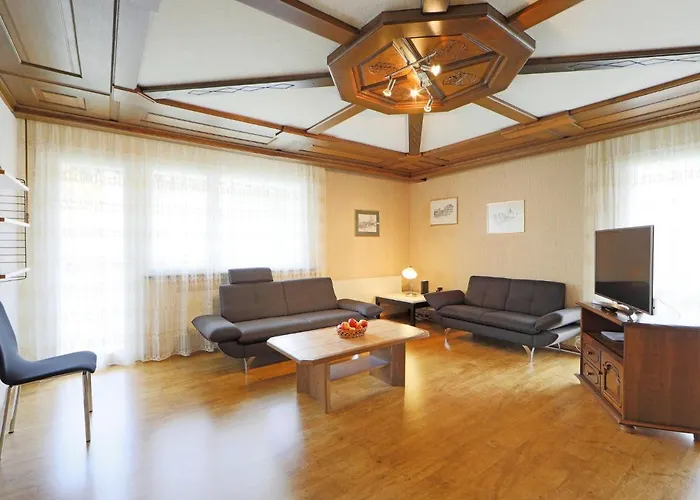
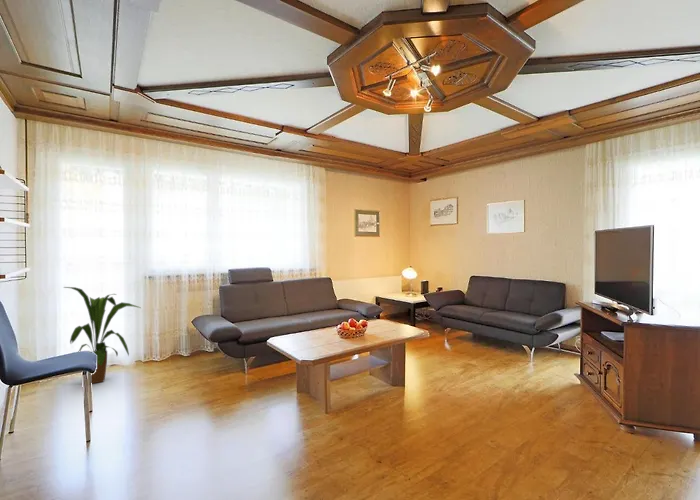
+ house plant (106, 332)
